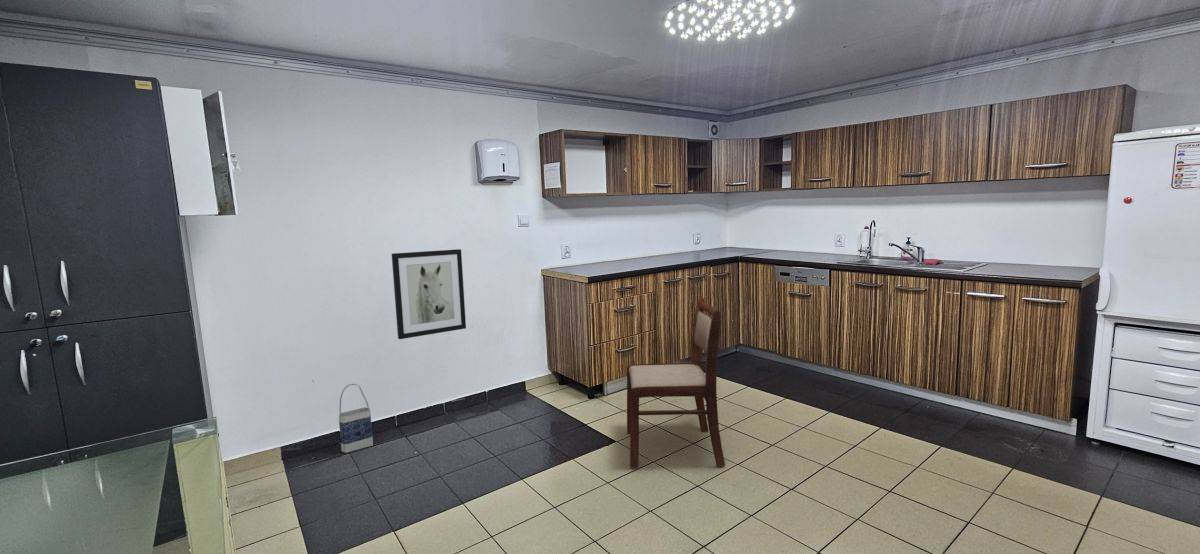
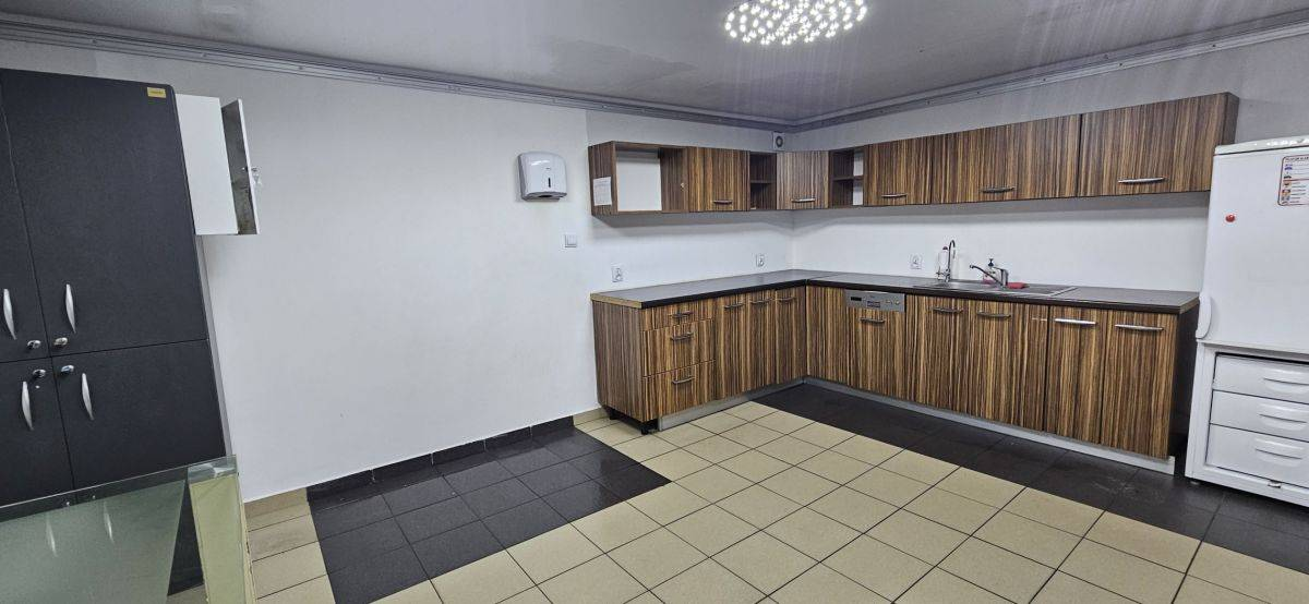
- bag (354, 415)
- dining chair (671, 377)
- wall art (430, 292)
